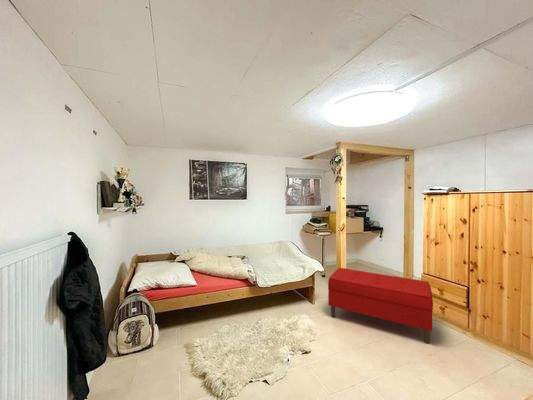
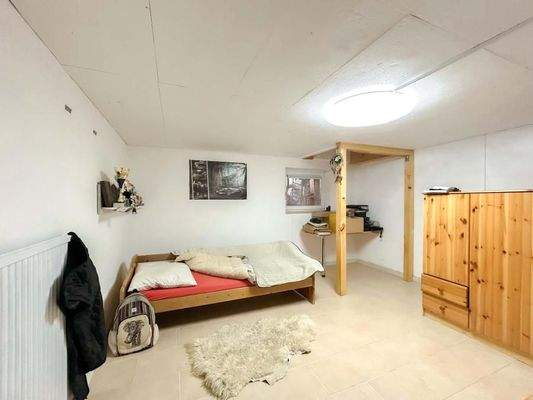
- bench (377, 300)
